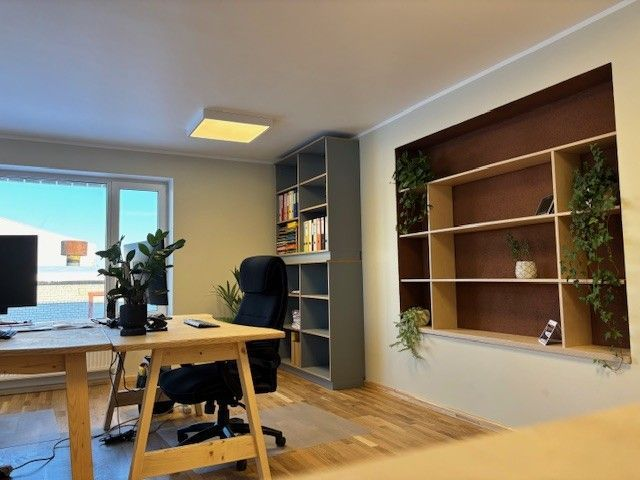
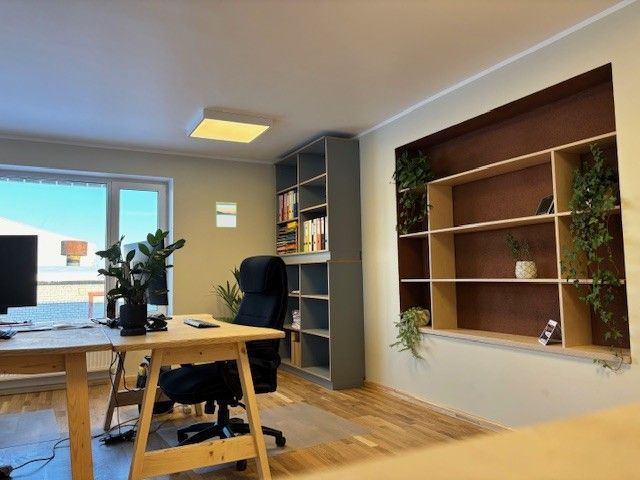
+ calendar (226, 214)
